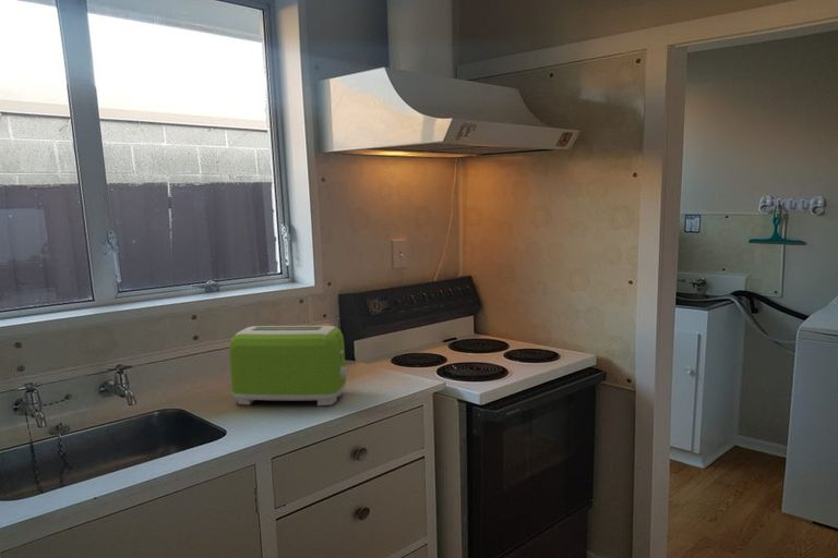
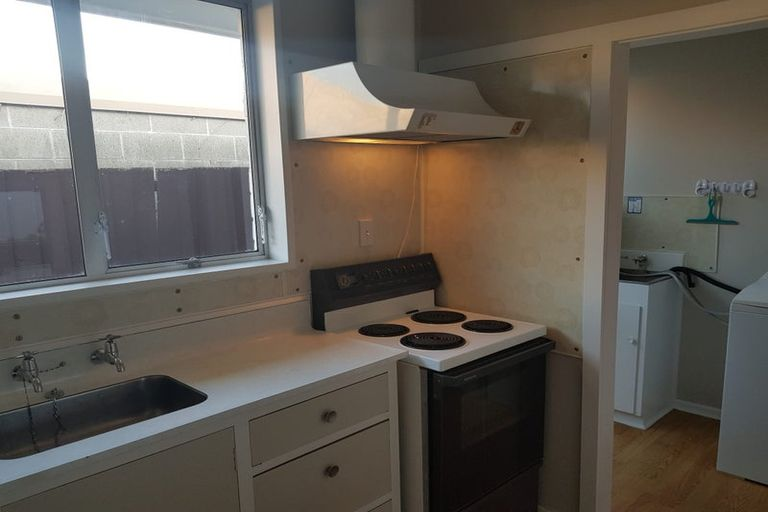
- toaster (288, 363)
